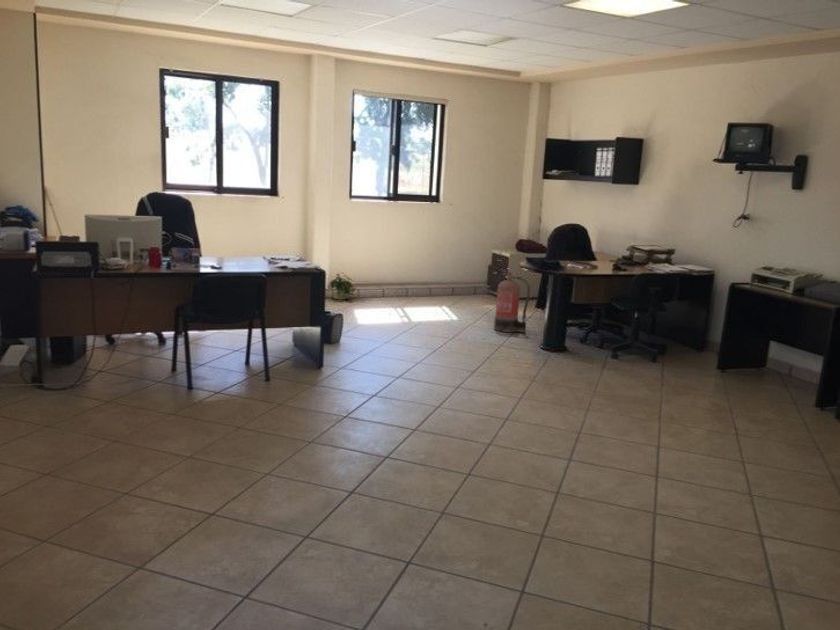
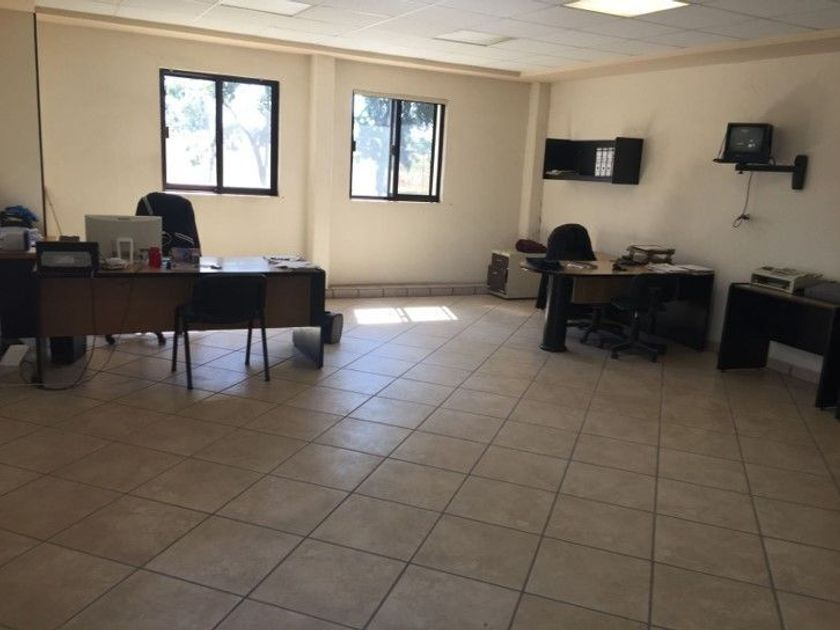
- potted plant (343, 285)
- fire extinguisher (512, 301)
